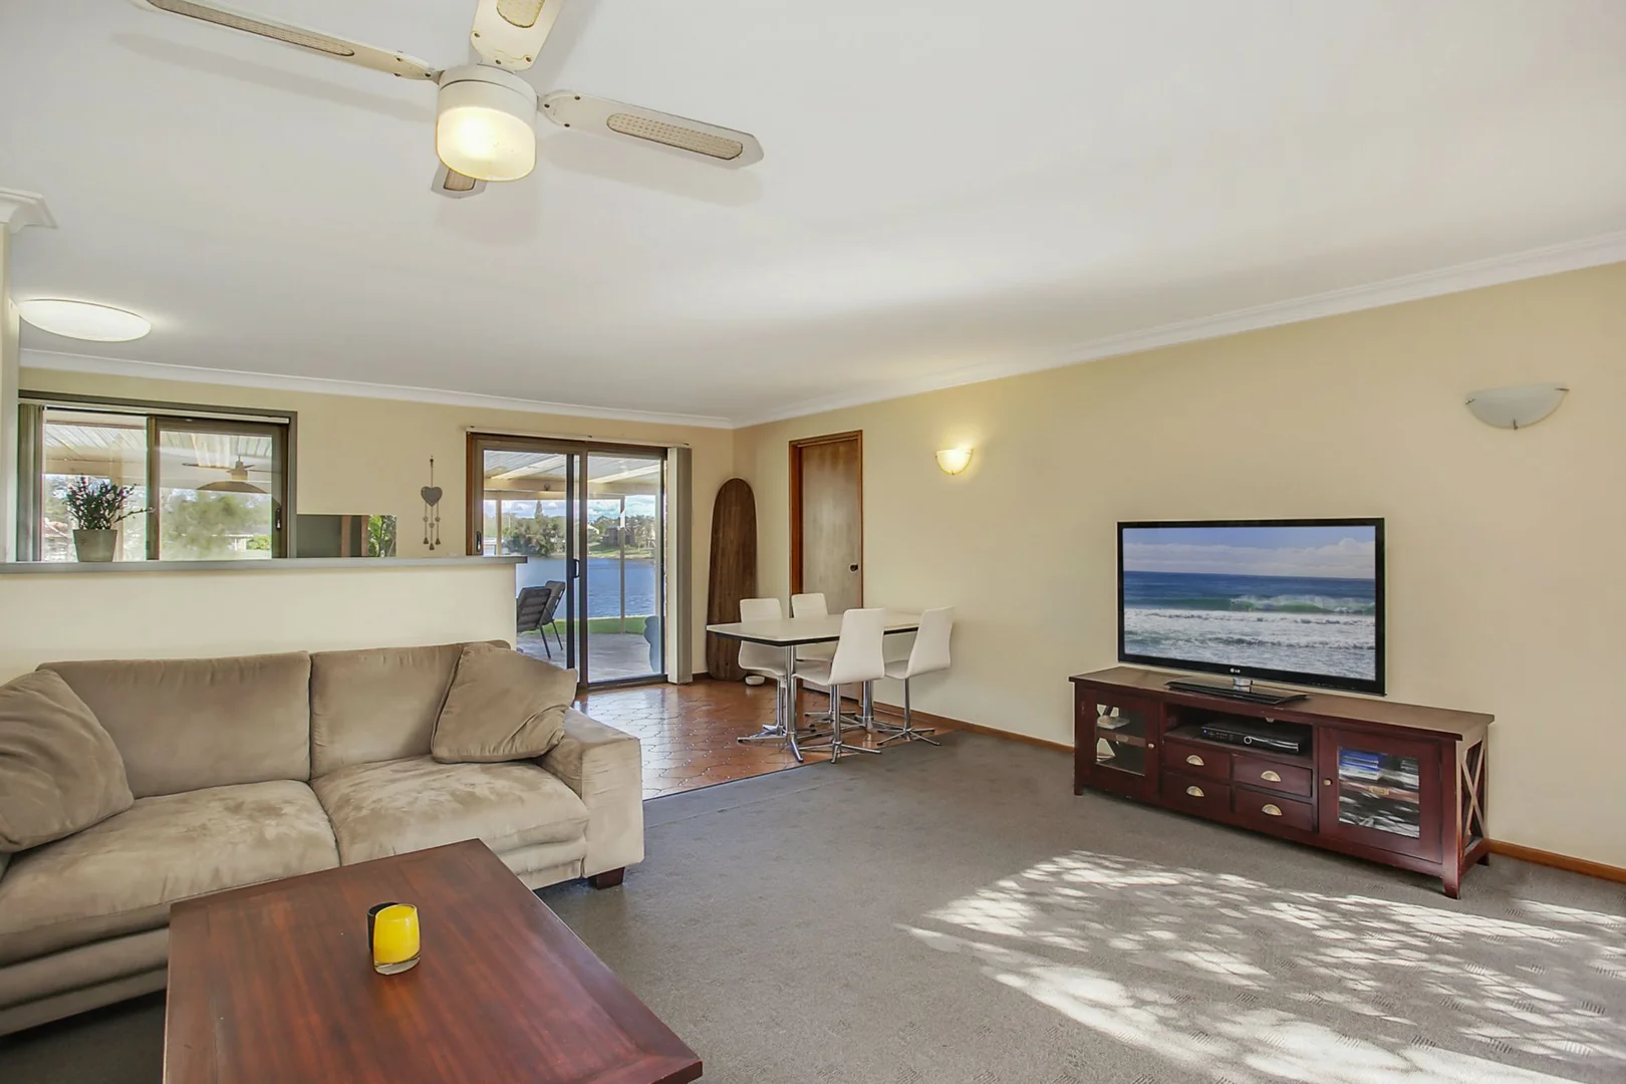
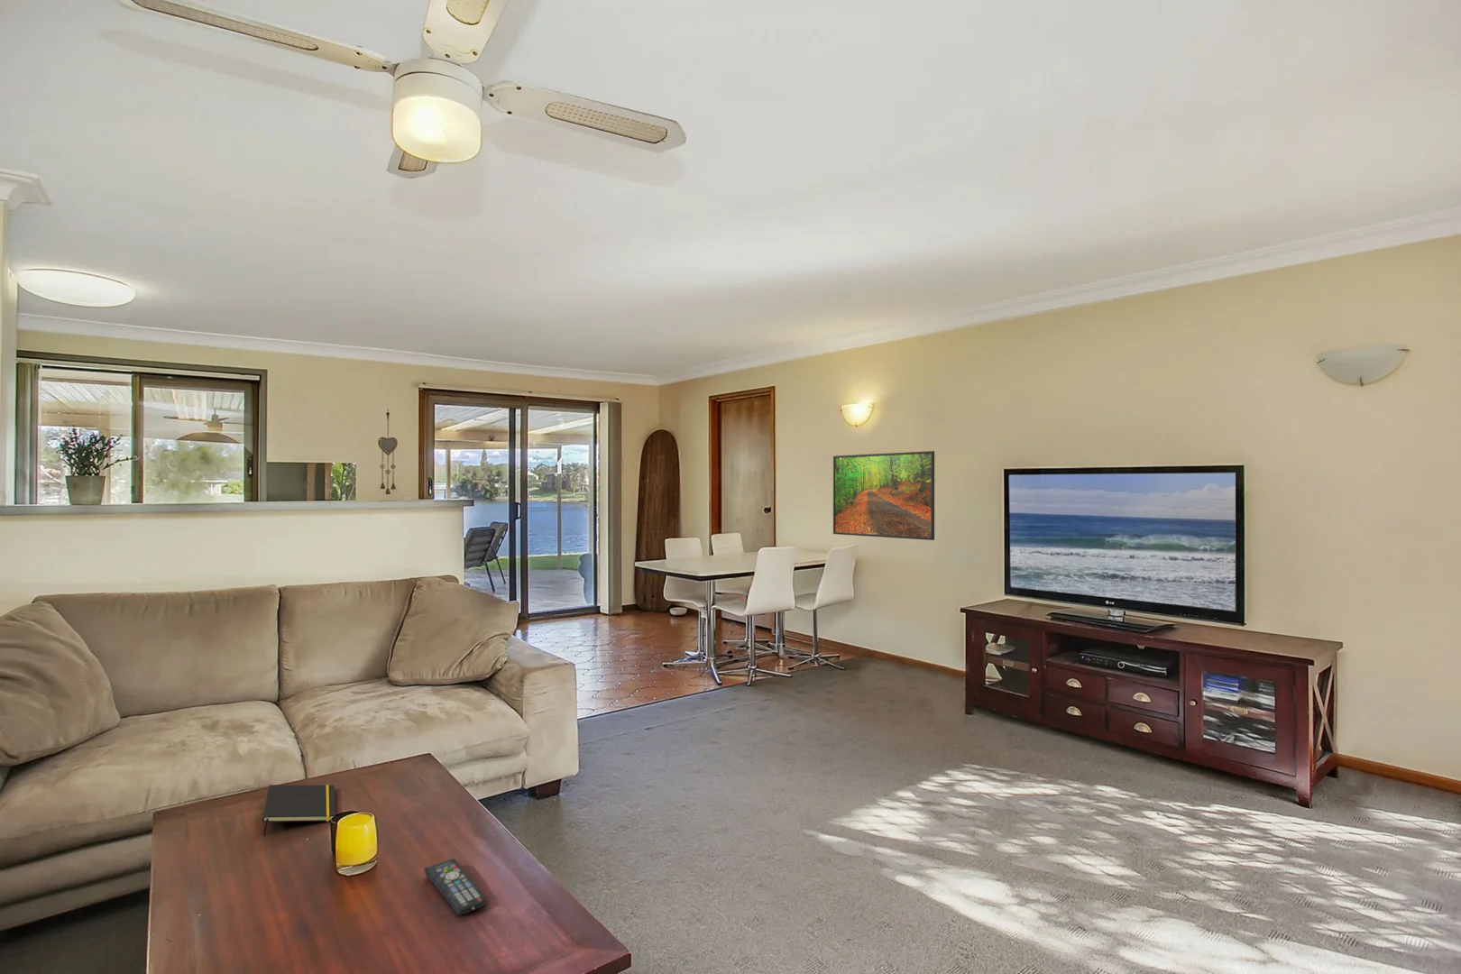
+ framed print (881, 495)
+ notepad (300, 802)
+ remote control (453, 884)
